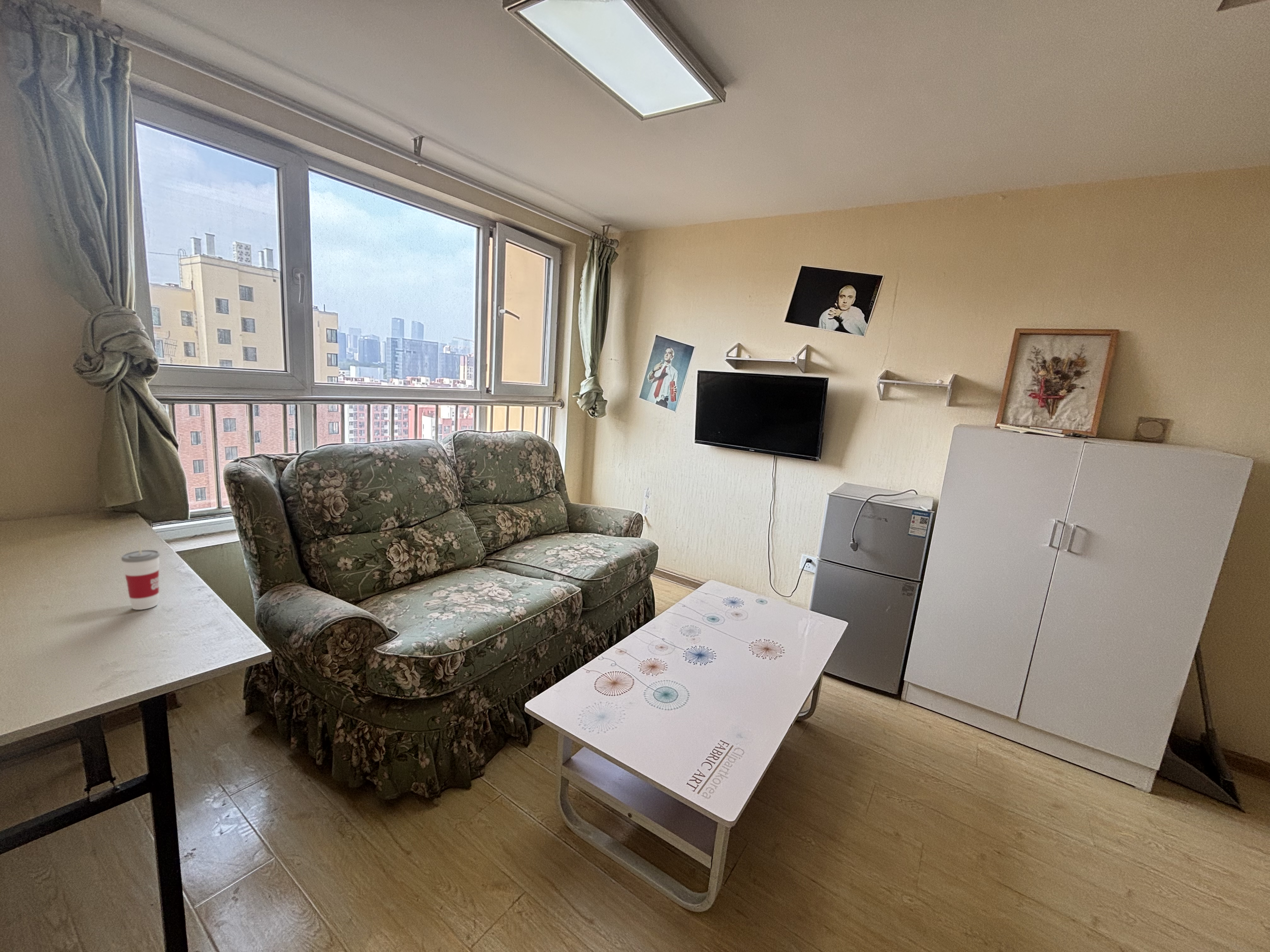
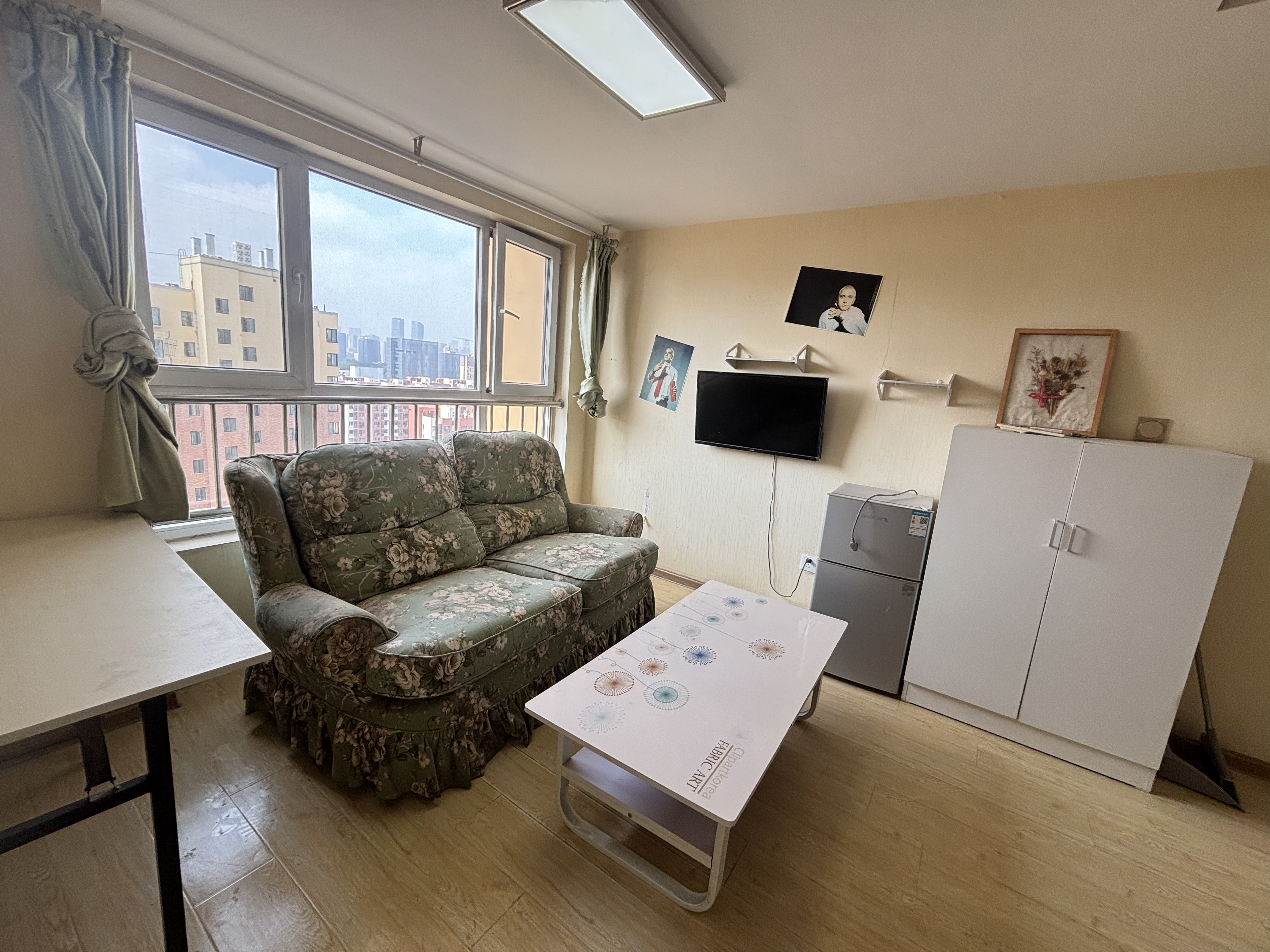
- cup (142, 571)
